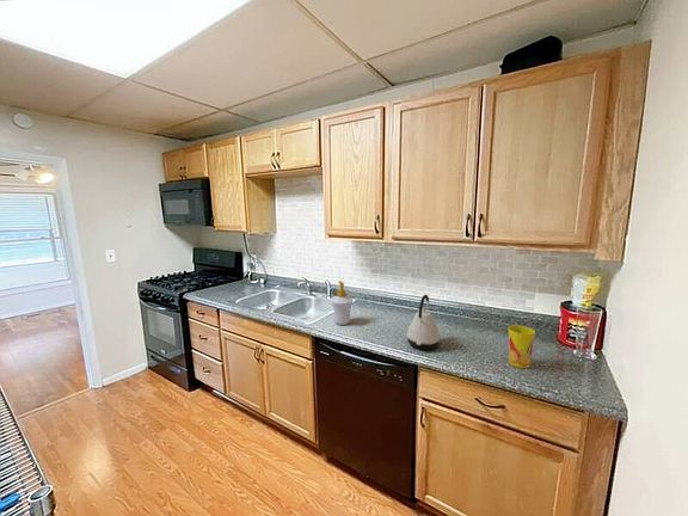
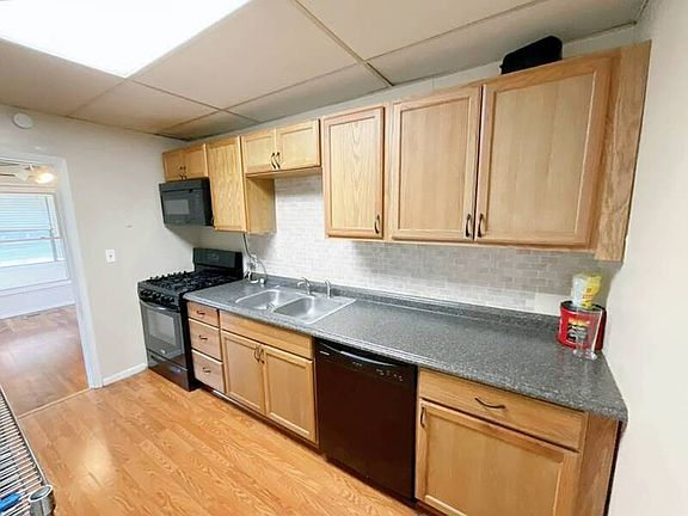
- kettle (424, 319)
- cup (520, 346)
- soap bottle (342, 302)
